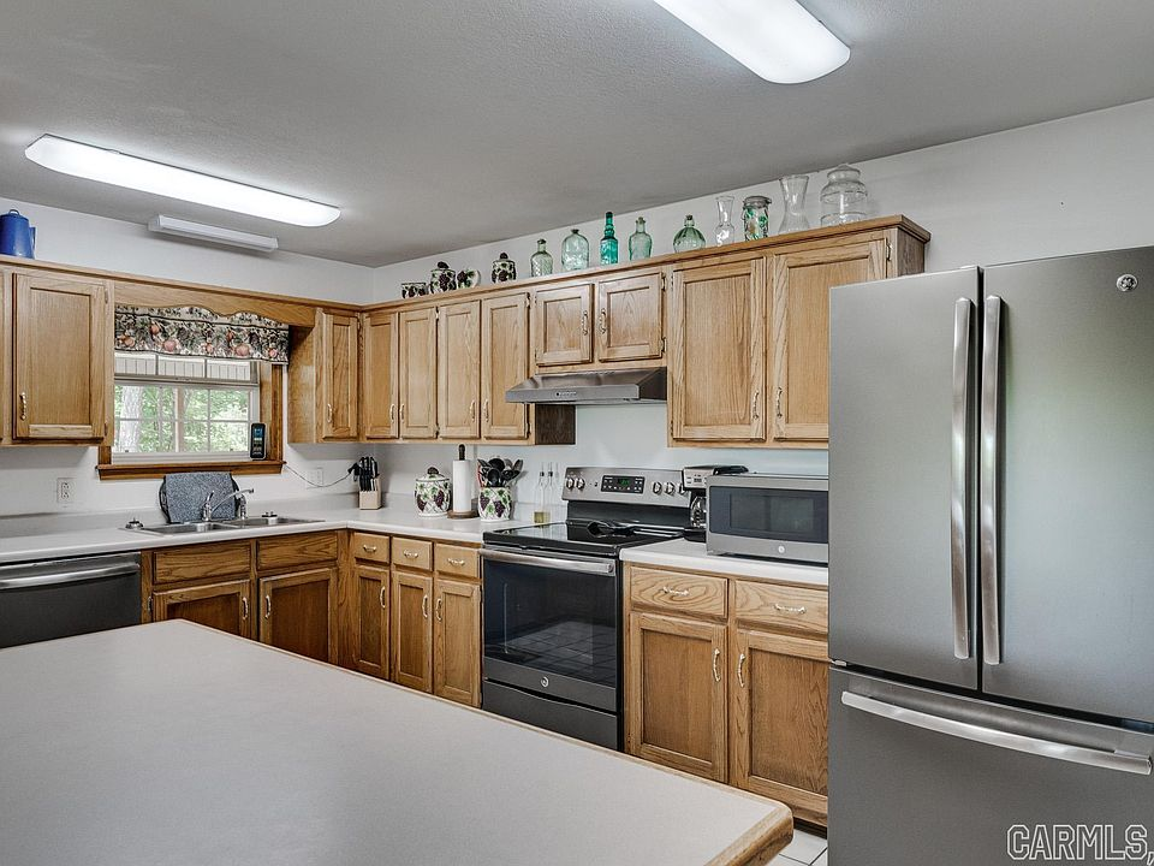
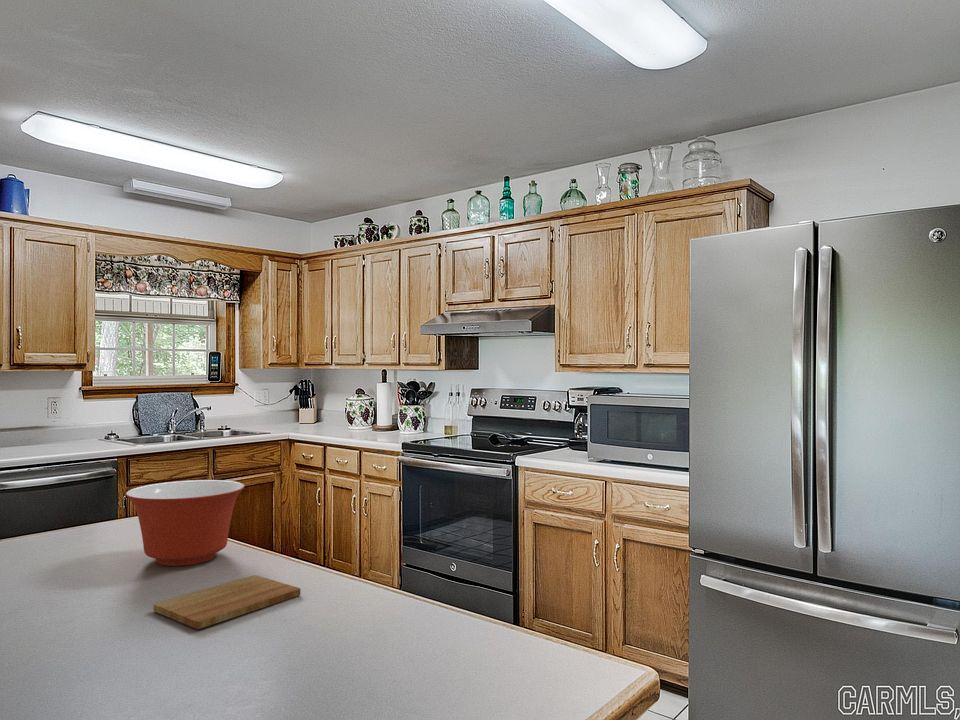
+ cutting board (229, 599)
+ mixing bowl (186, 523)
